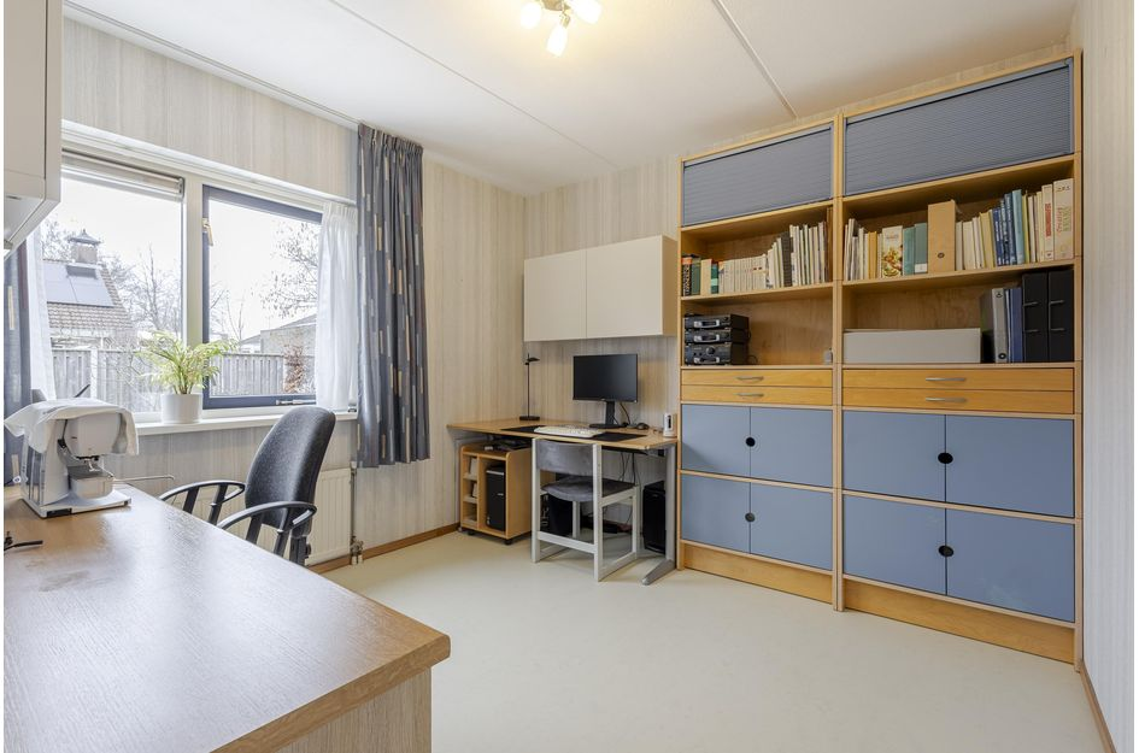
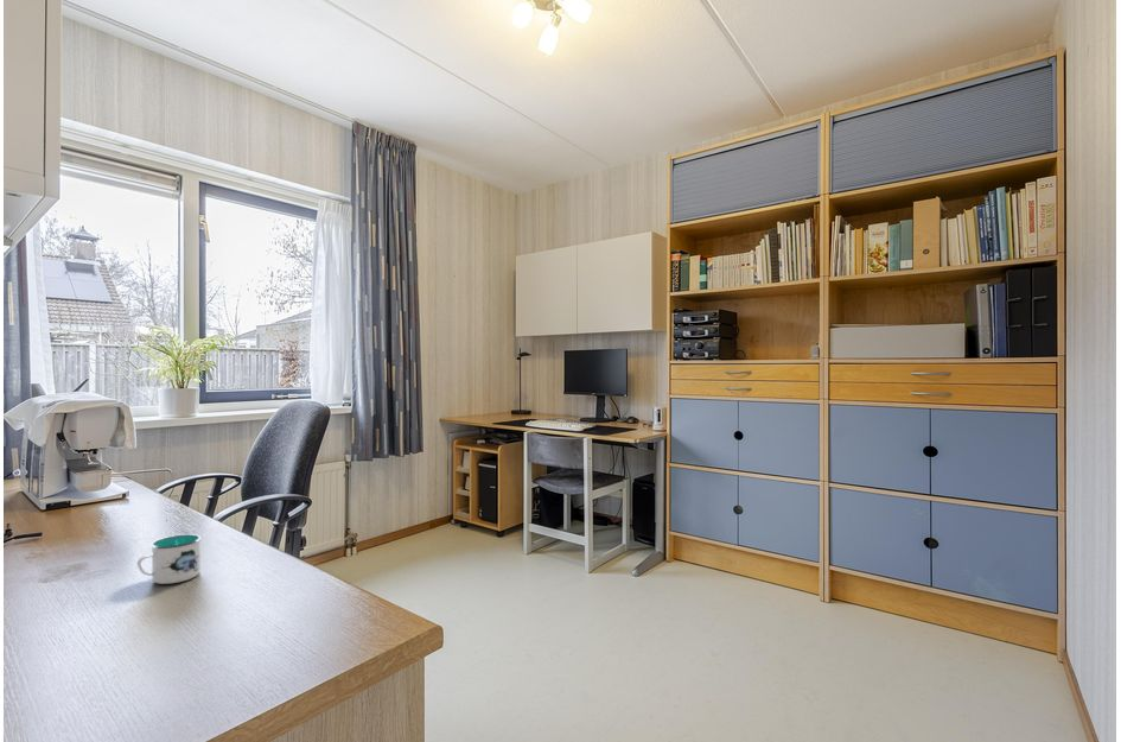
+ mug (170, 559)
